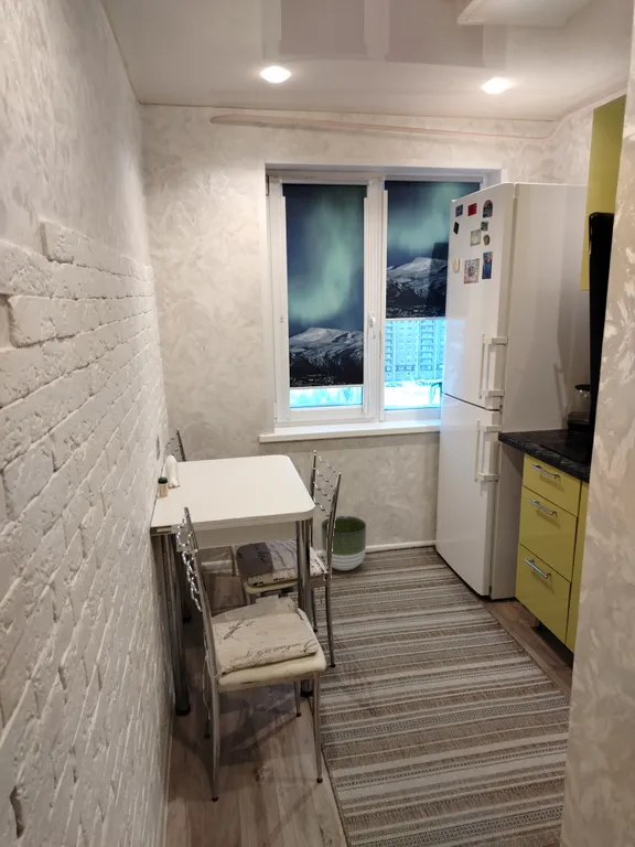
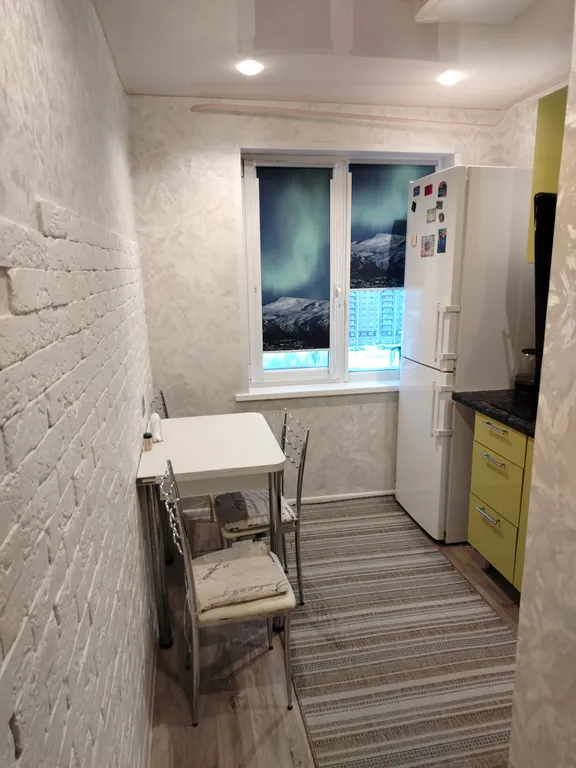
- planter (343, 545)
